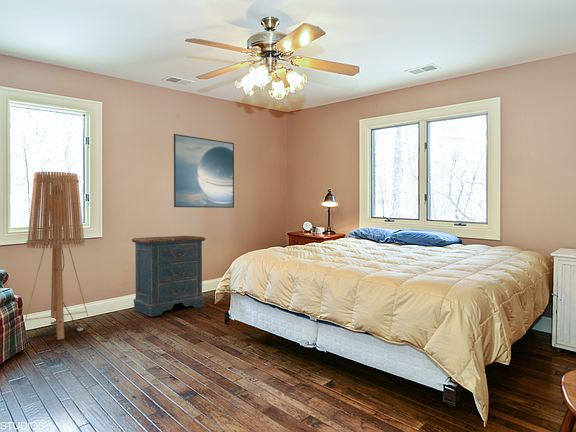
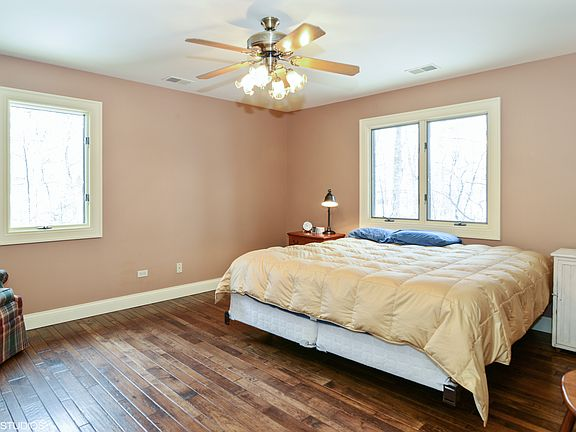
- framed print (205, 173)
- floor lamp (56, 252)
- dresser (169, 272)
